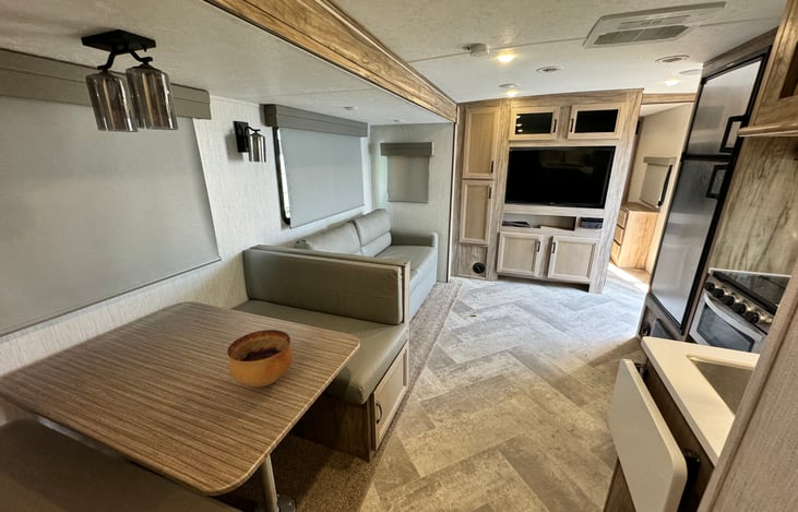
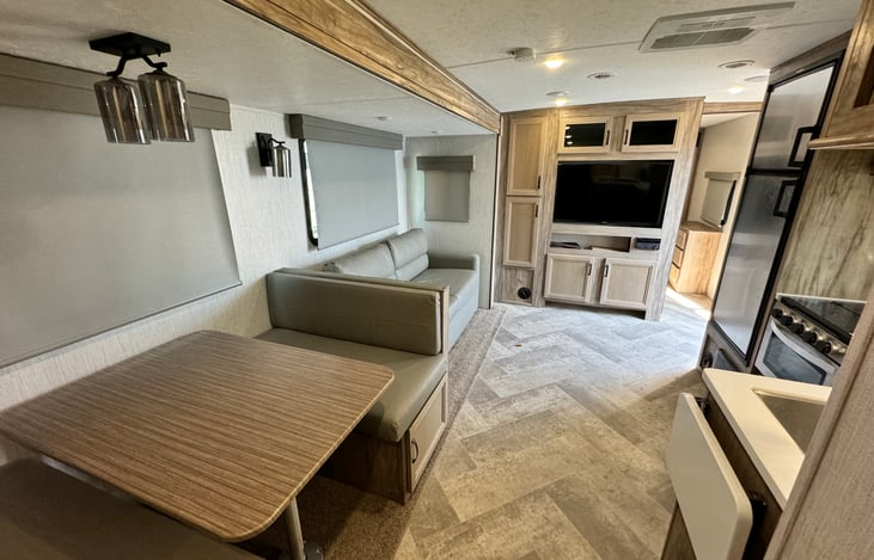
- bowl (262, 362)
